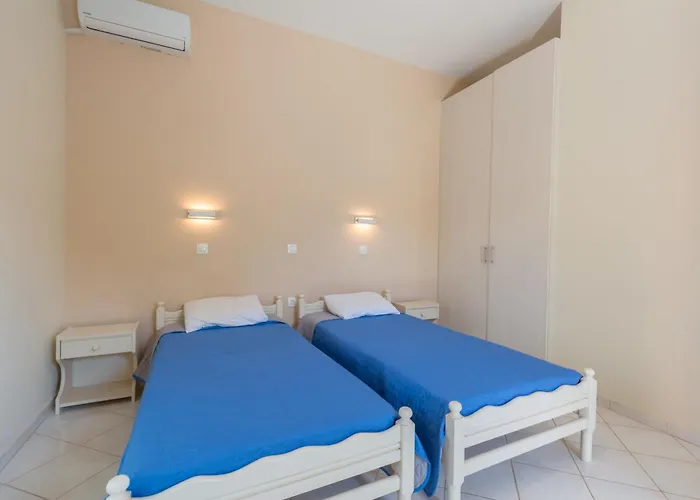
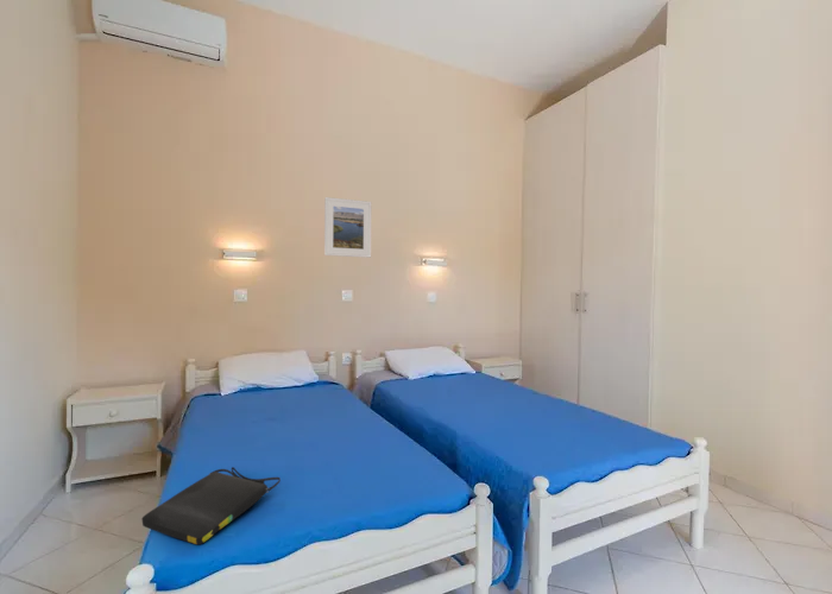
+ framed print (348, 228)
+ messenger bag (215, 499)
